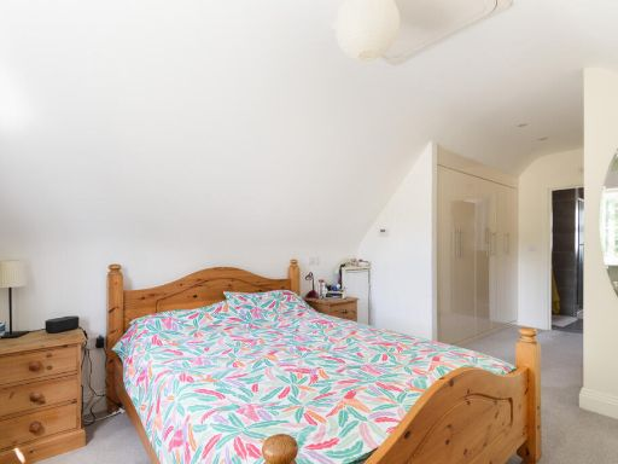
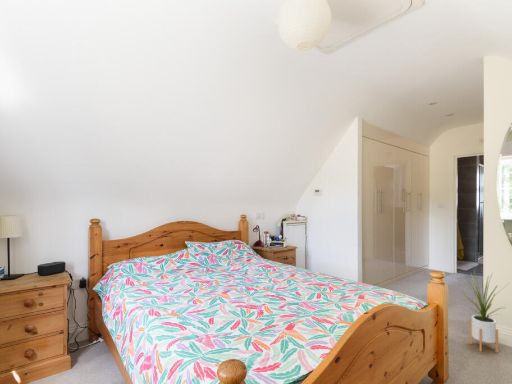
+ house plant (484, 309)
